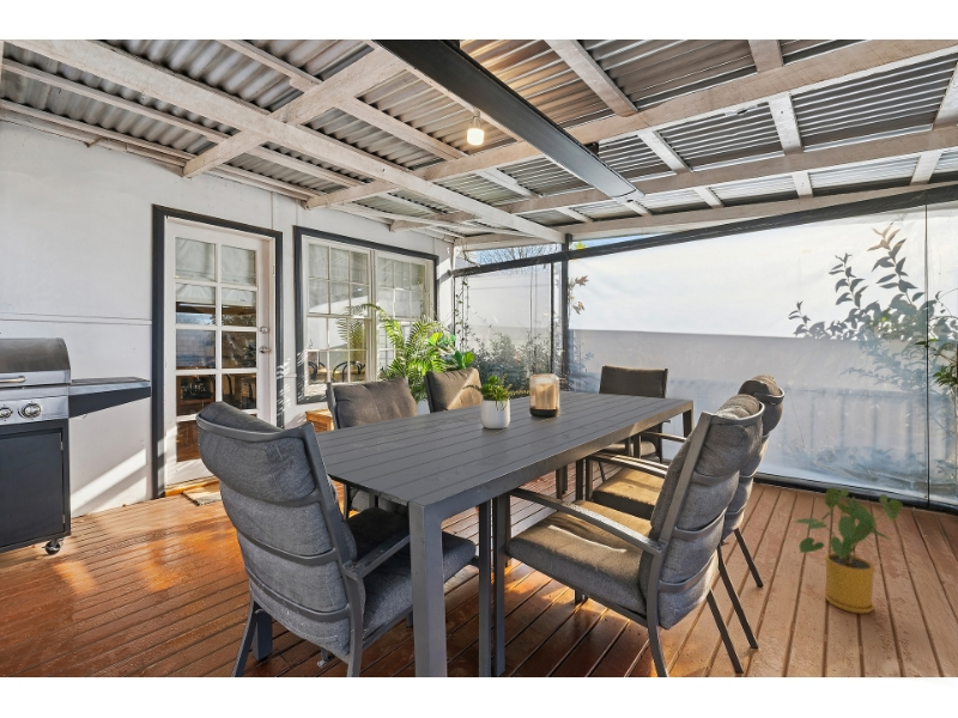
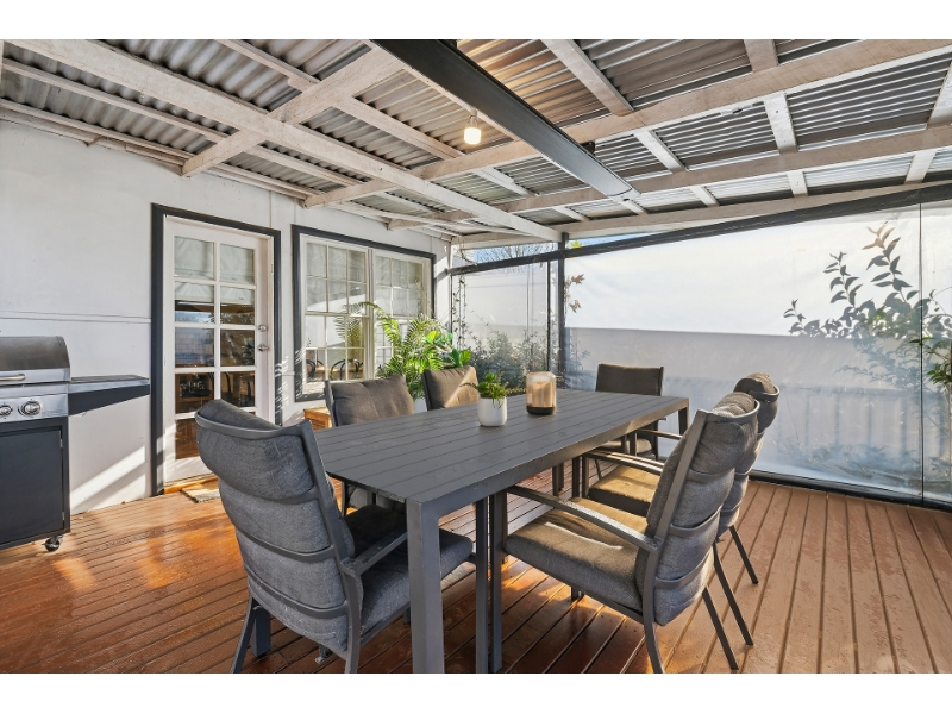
- house plant (845, 548)
